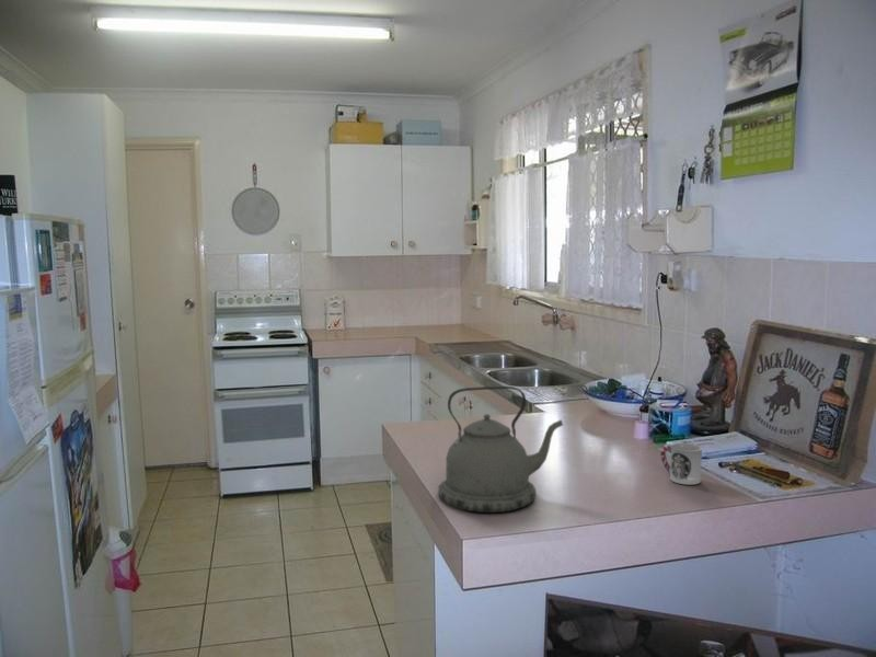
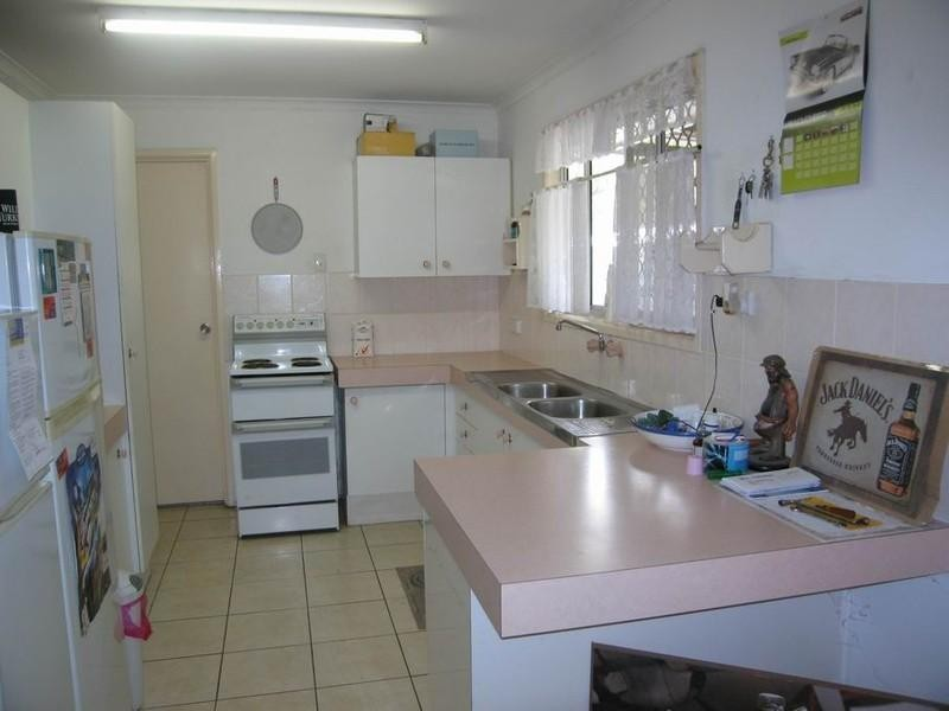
- cup (679, 462)
- kettle (492, 440)
